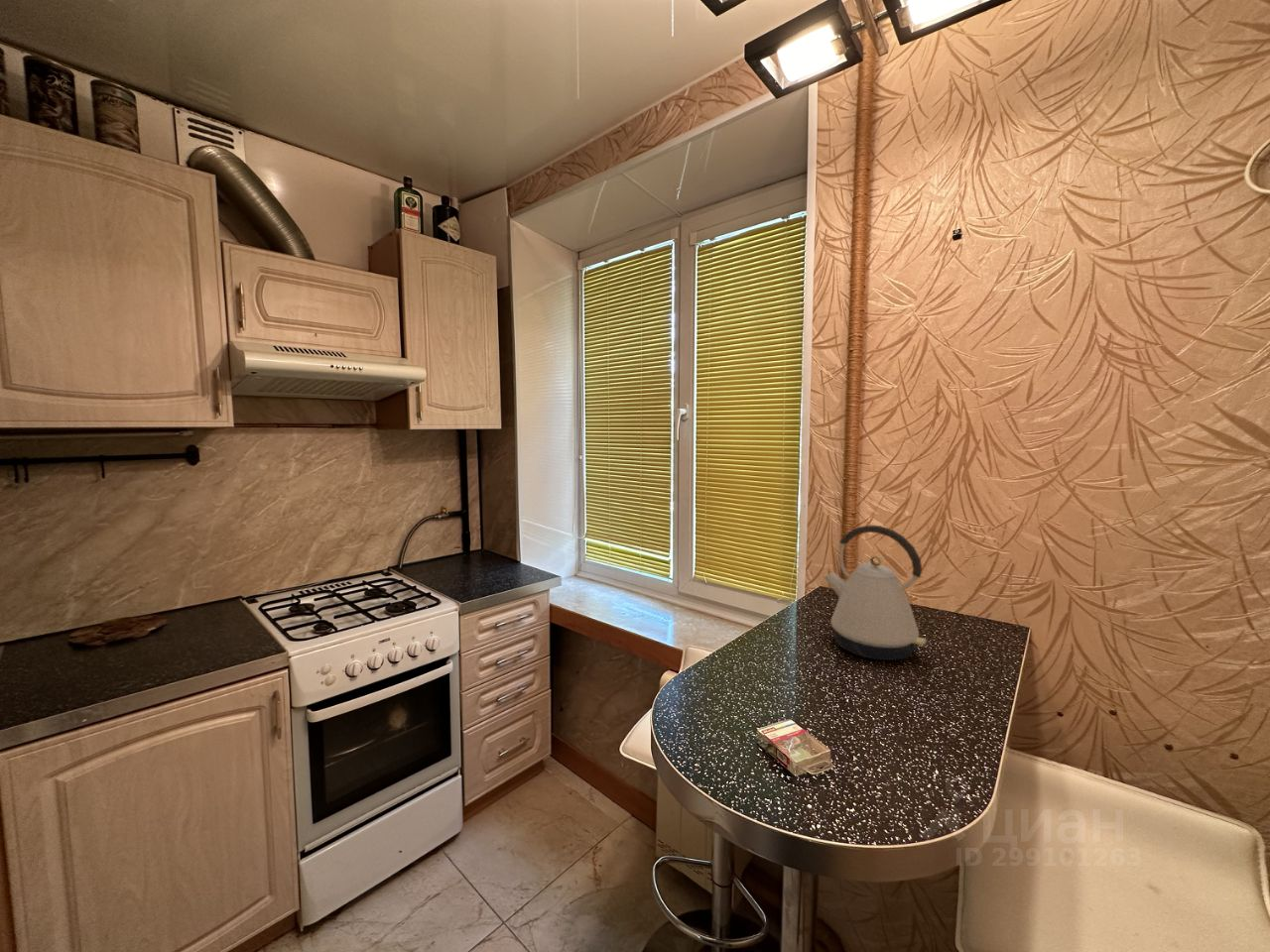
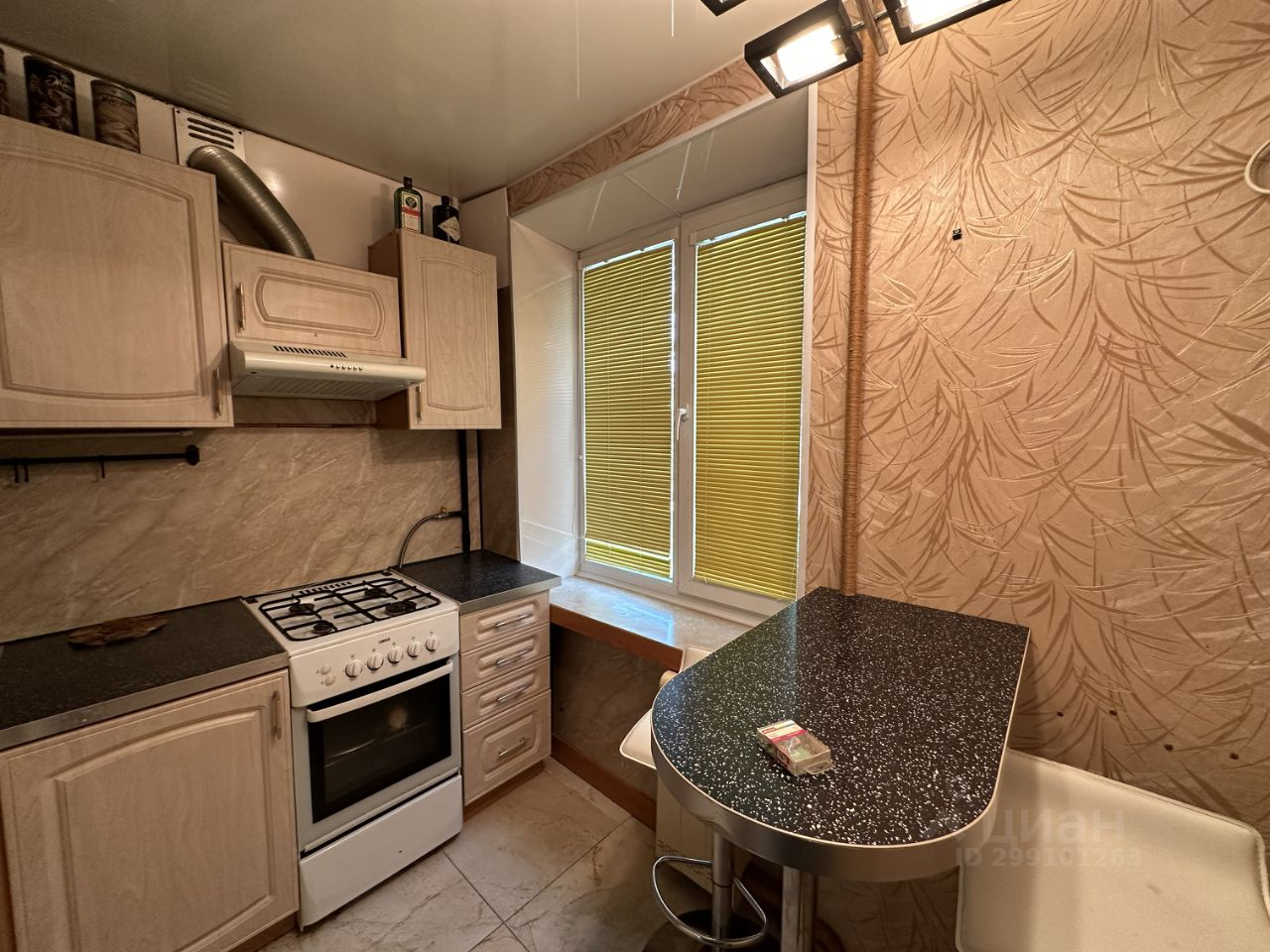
- kettle (871, 586)
